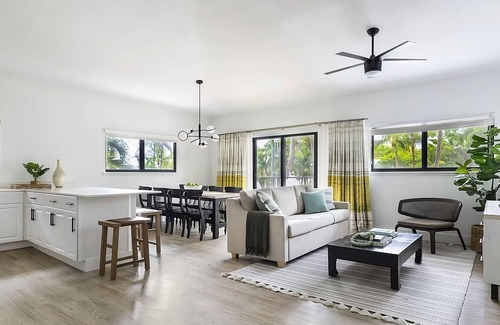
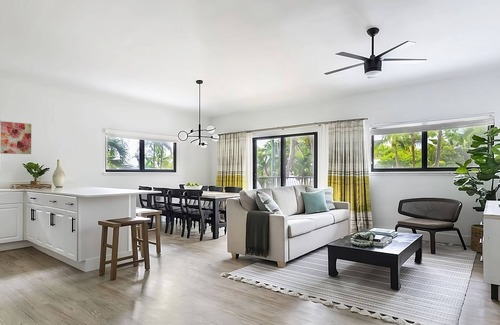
+ wall art (16, 138)
